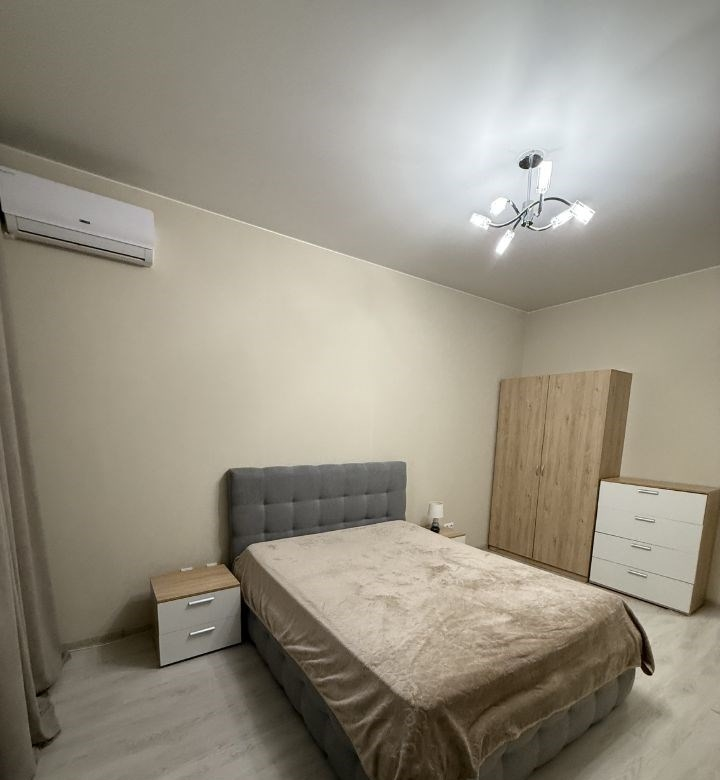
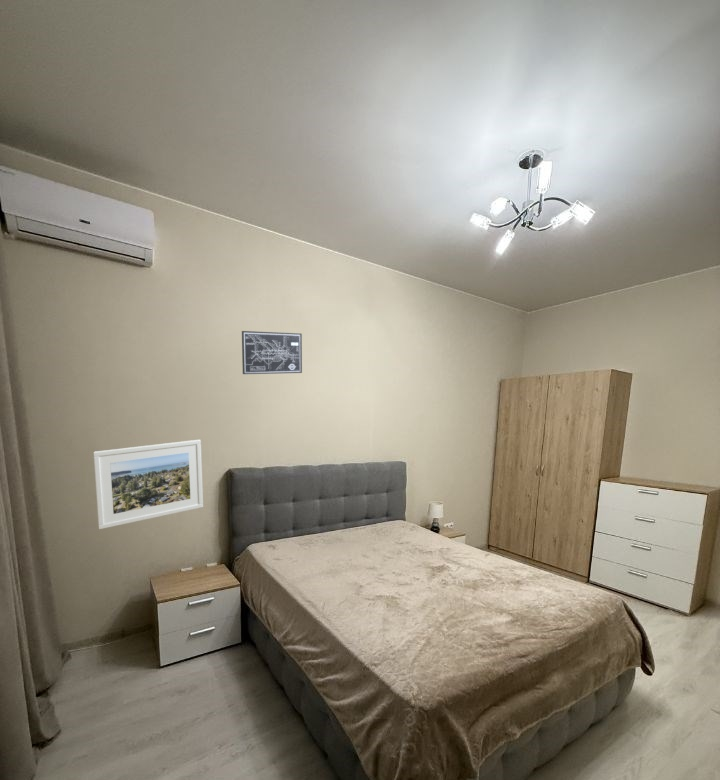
+ wall art (273, 353)
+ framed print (152, 481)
